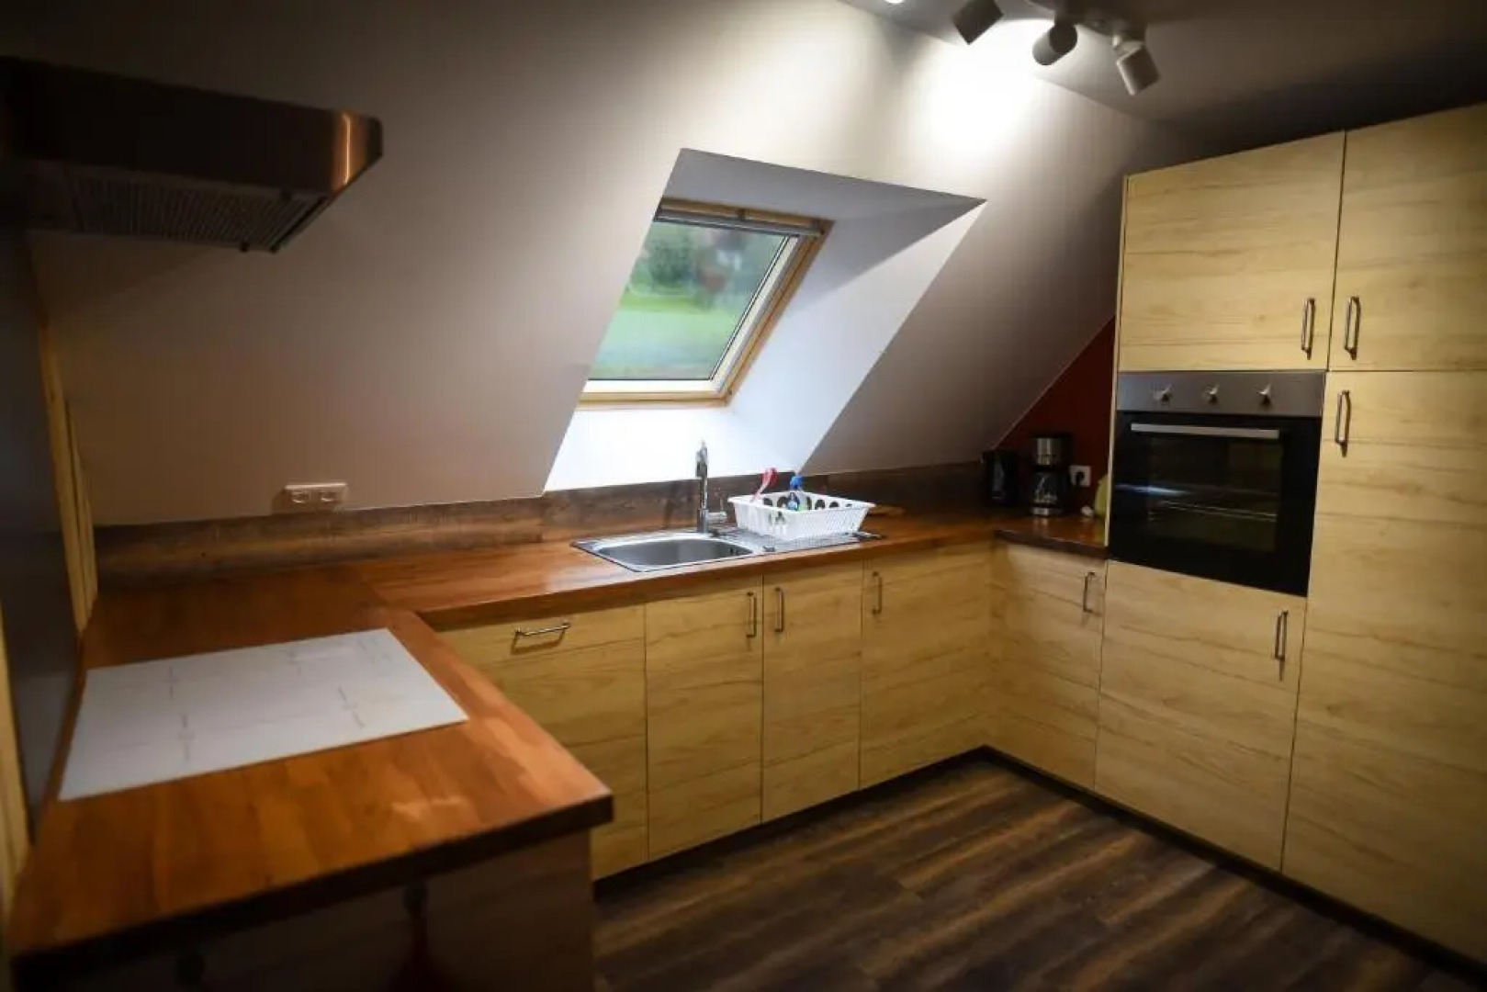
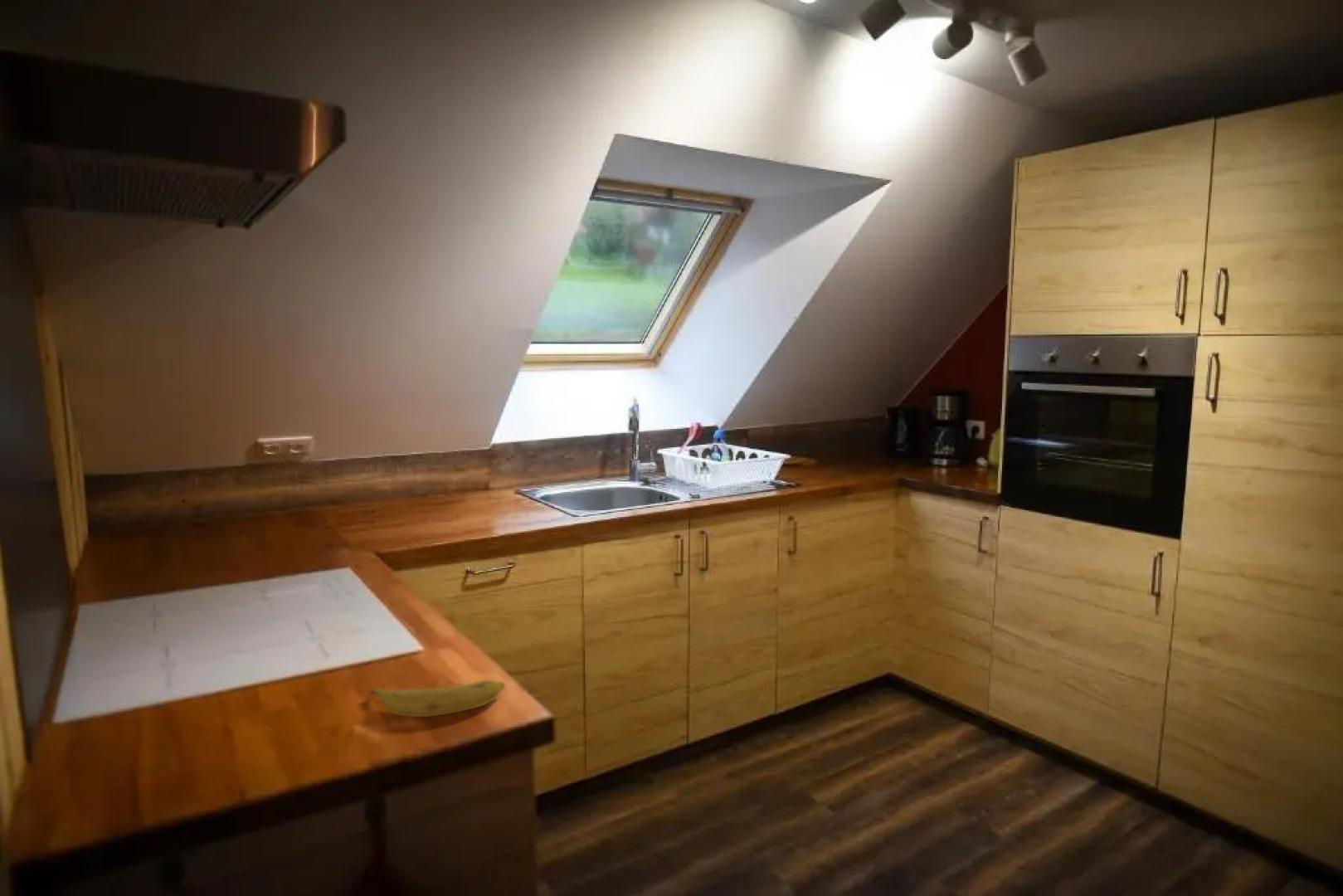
+ fruit (433, 694)
